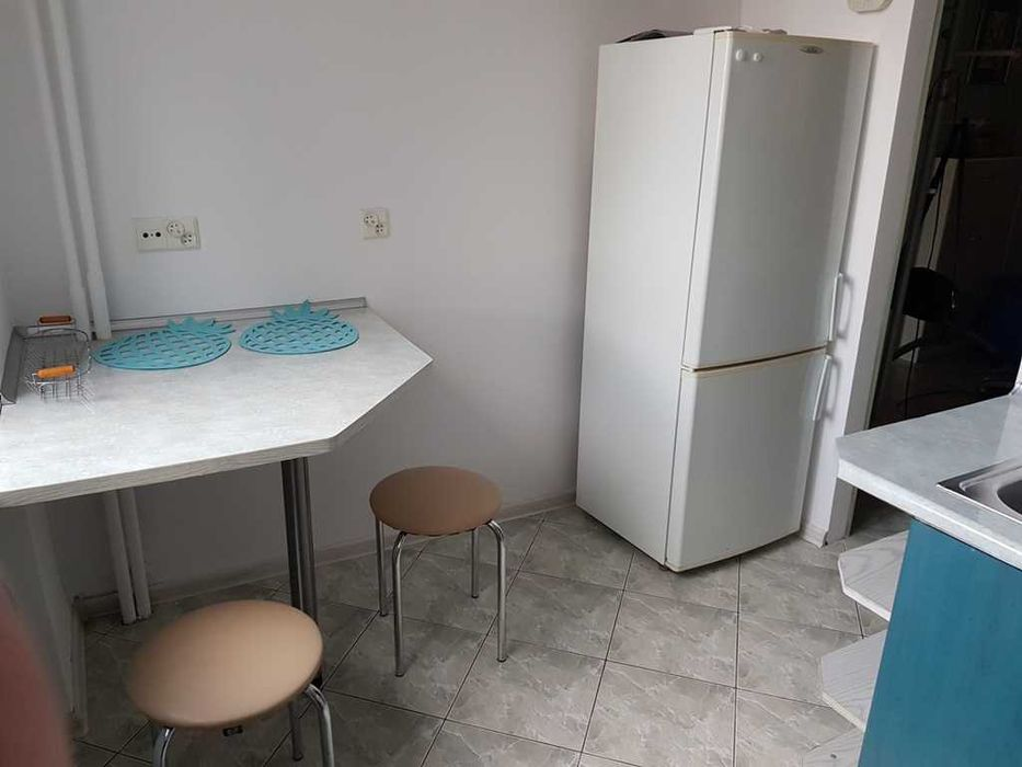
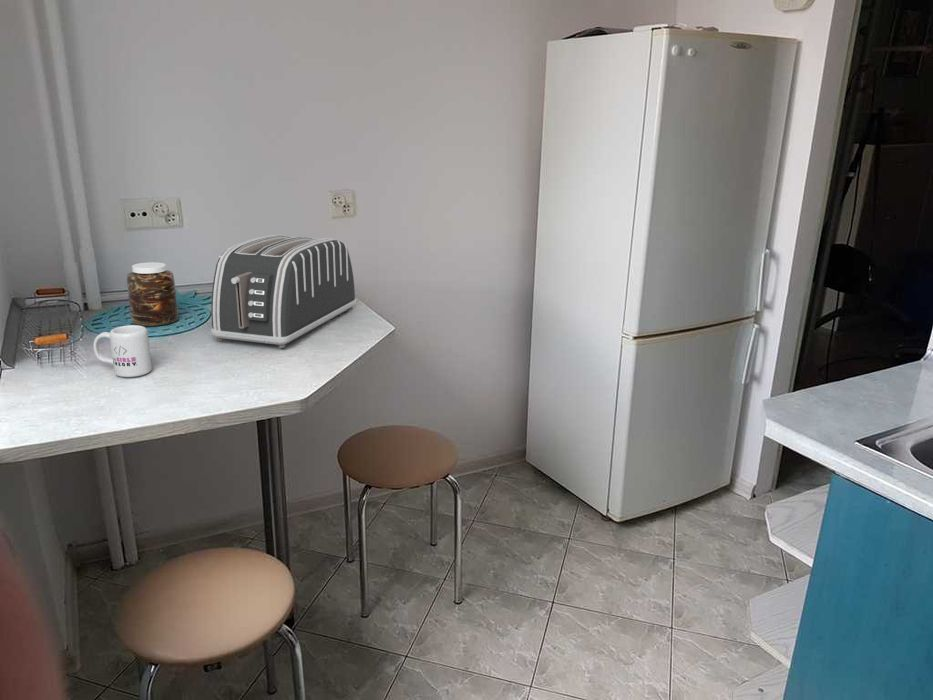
+ mug (121, 350)
+ toaster (285, 283)
+ jar (152, 293)
